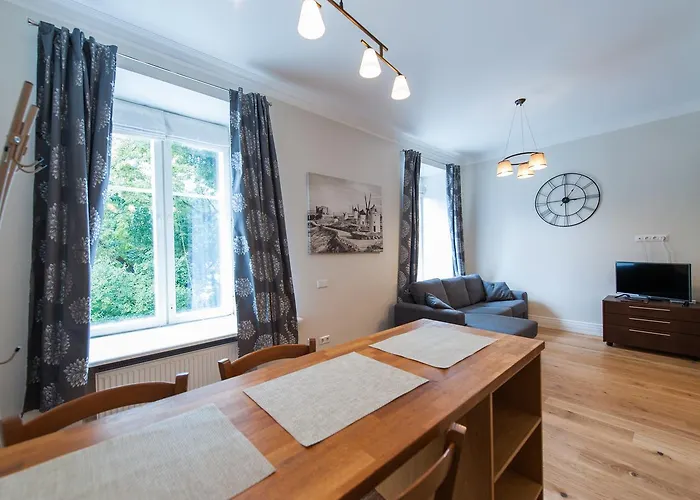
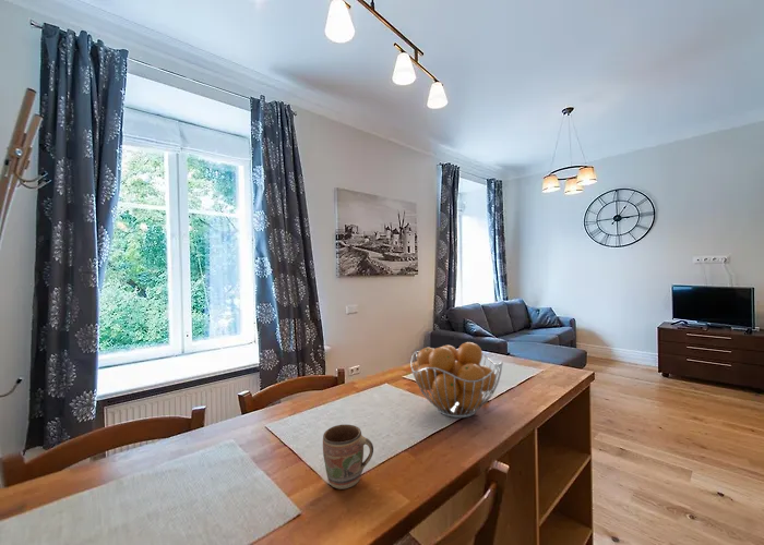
+ mug (345, 457)
+ fruit basket (455, 376)
